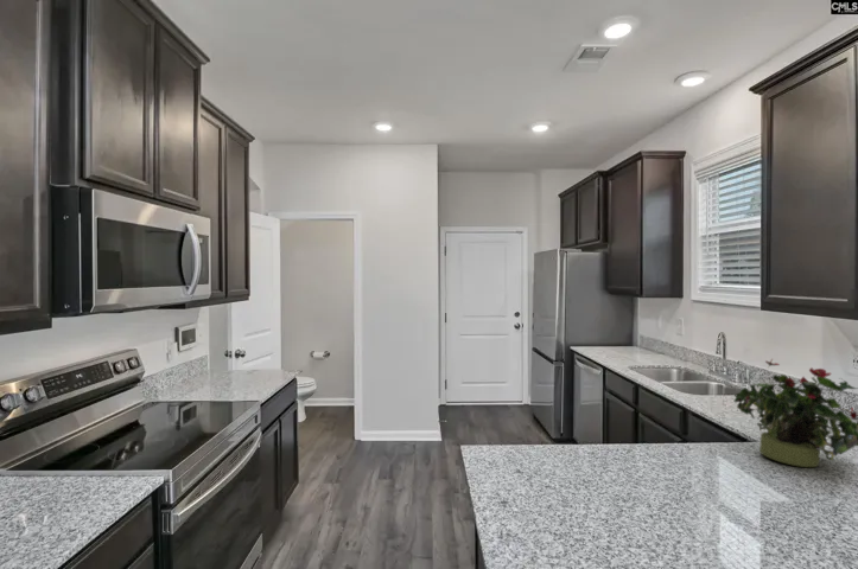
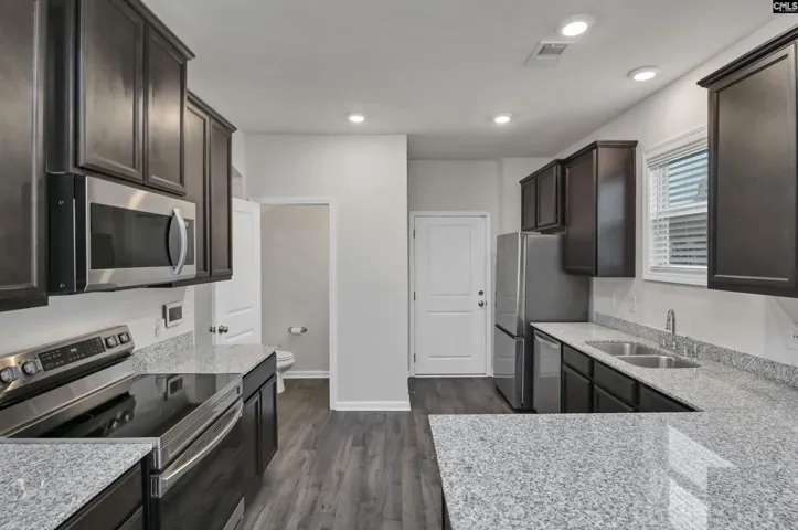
- potted plant (797, 409)
